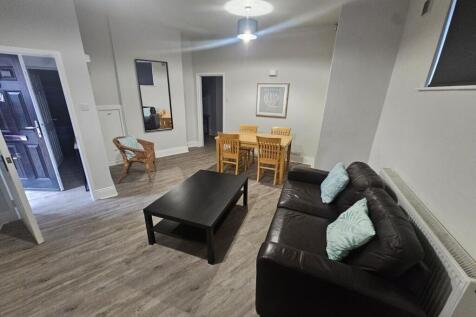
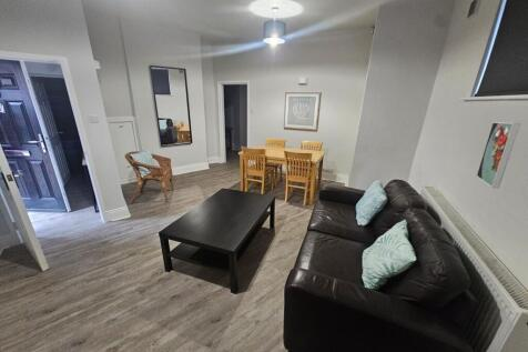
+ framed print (495, 153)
